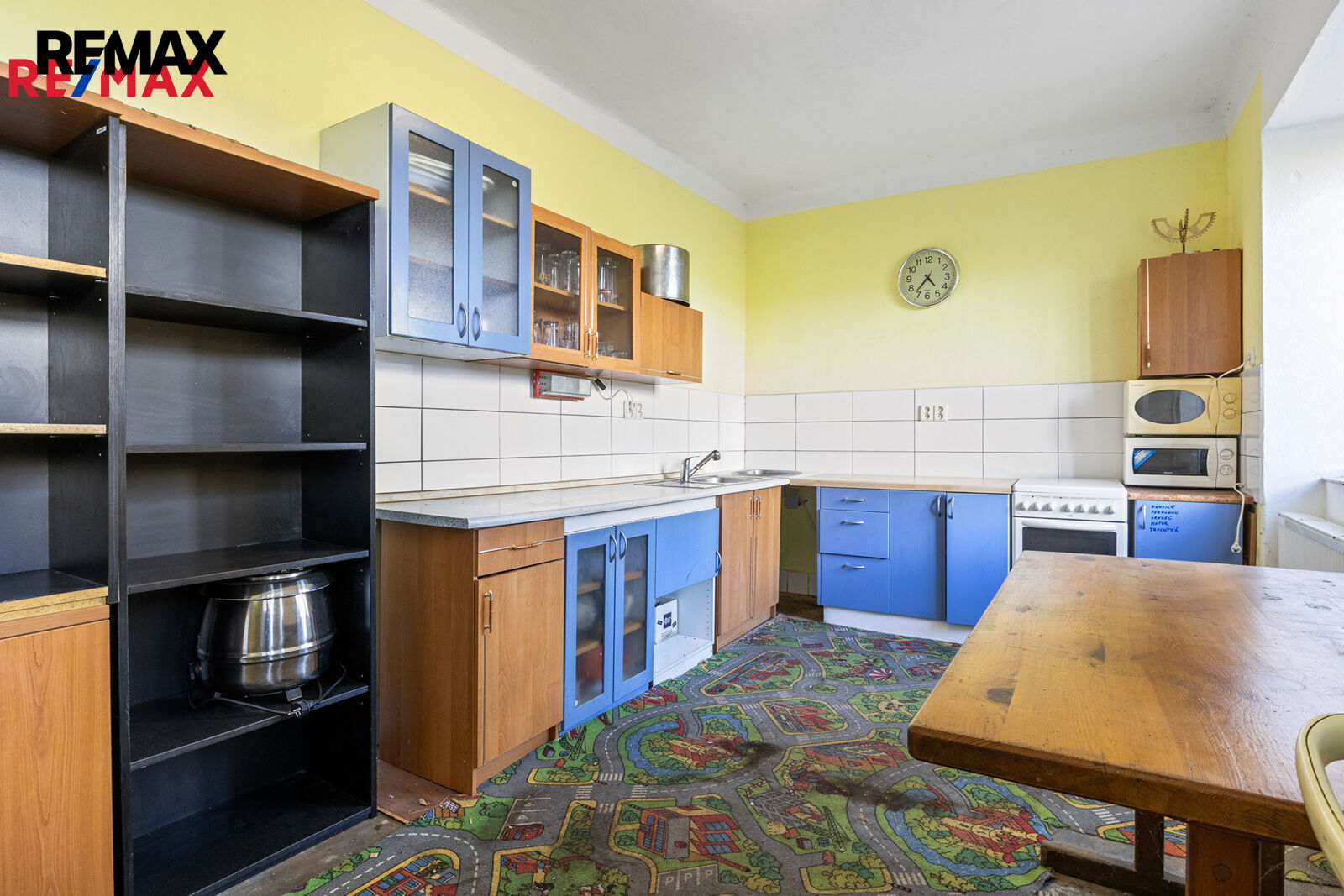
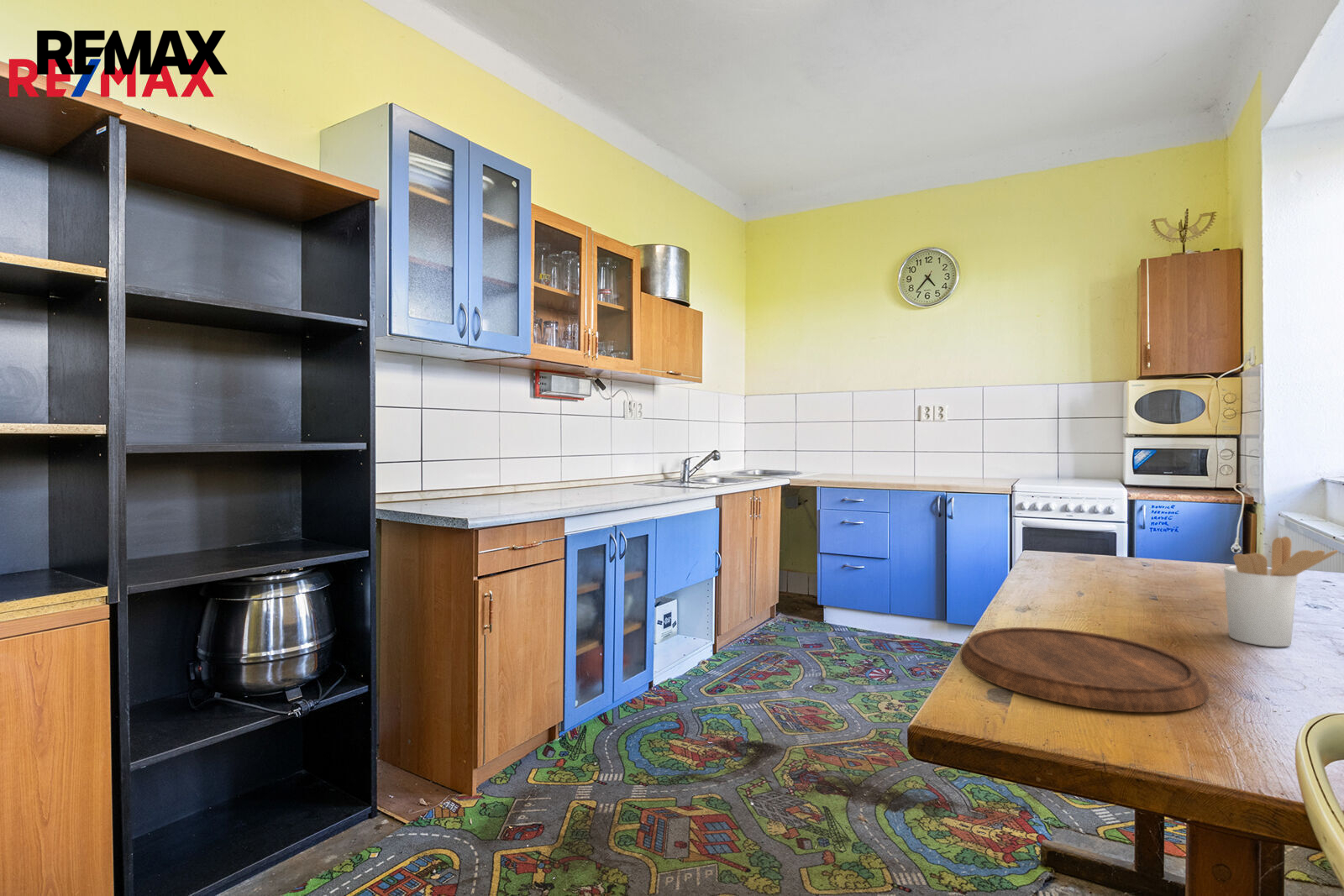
+ cutting board (1074, 662)
+ utensil holder (1276, 591)
